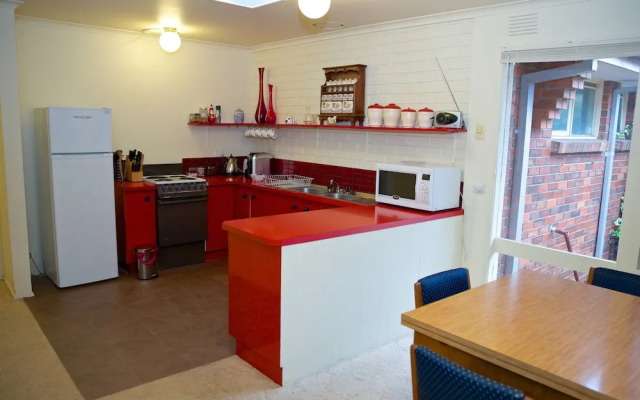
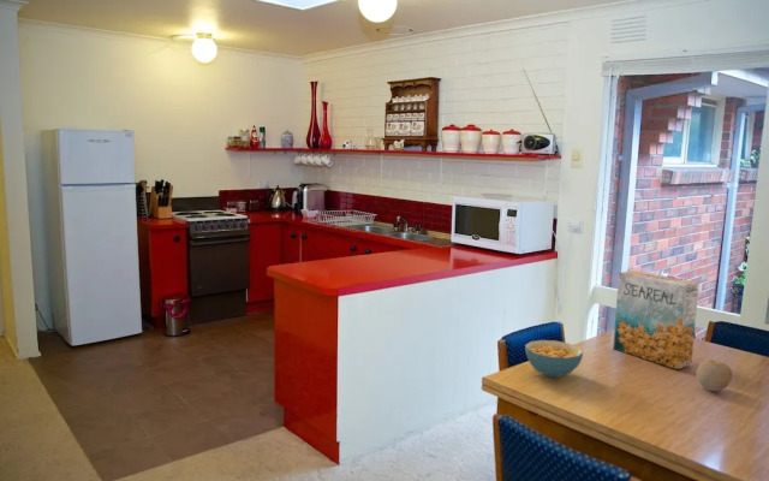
+ cereal box (654, 317)
+ fruit (713, 375)
+ cereal bowl (553, 361)
